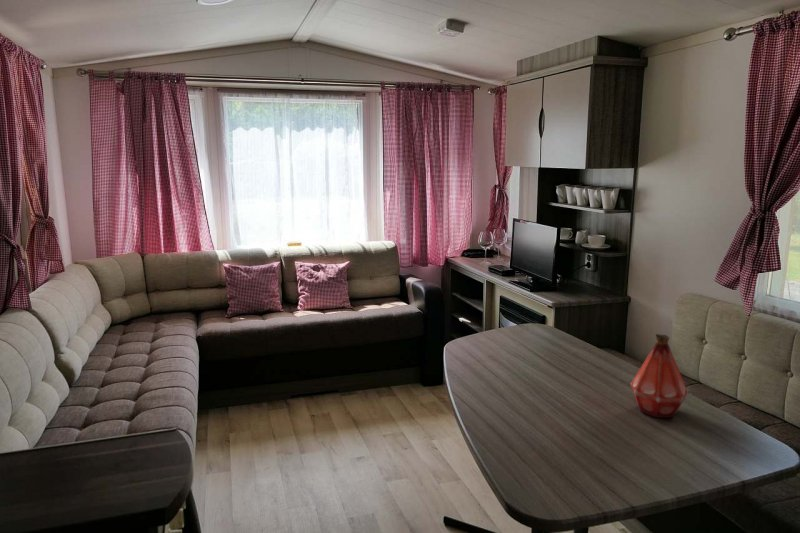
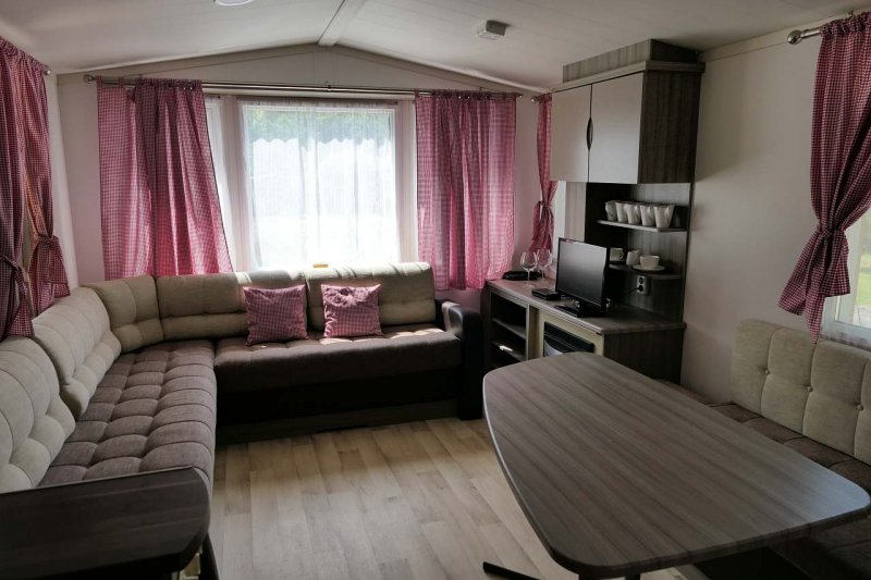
- bottle (658, 373)
